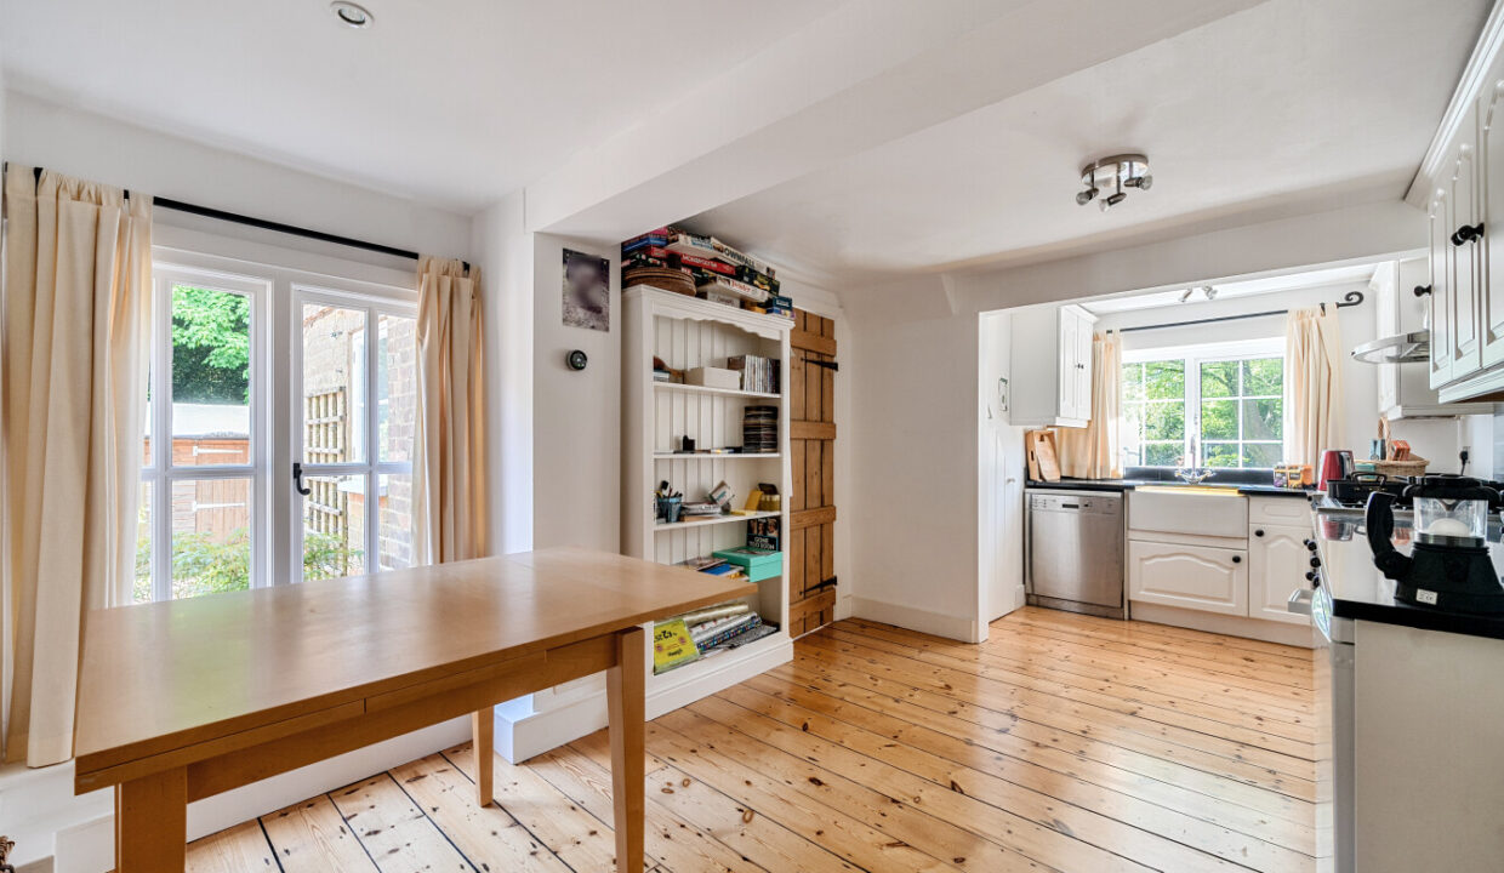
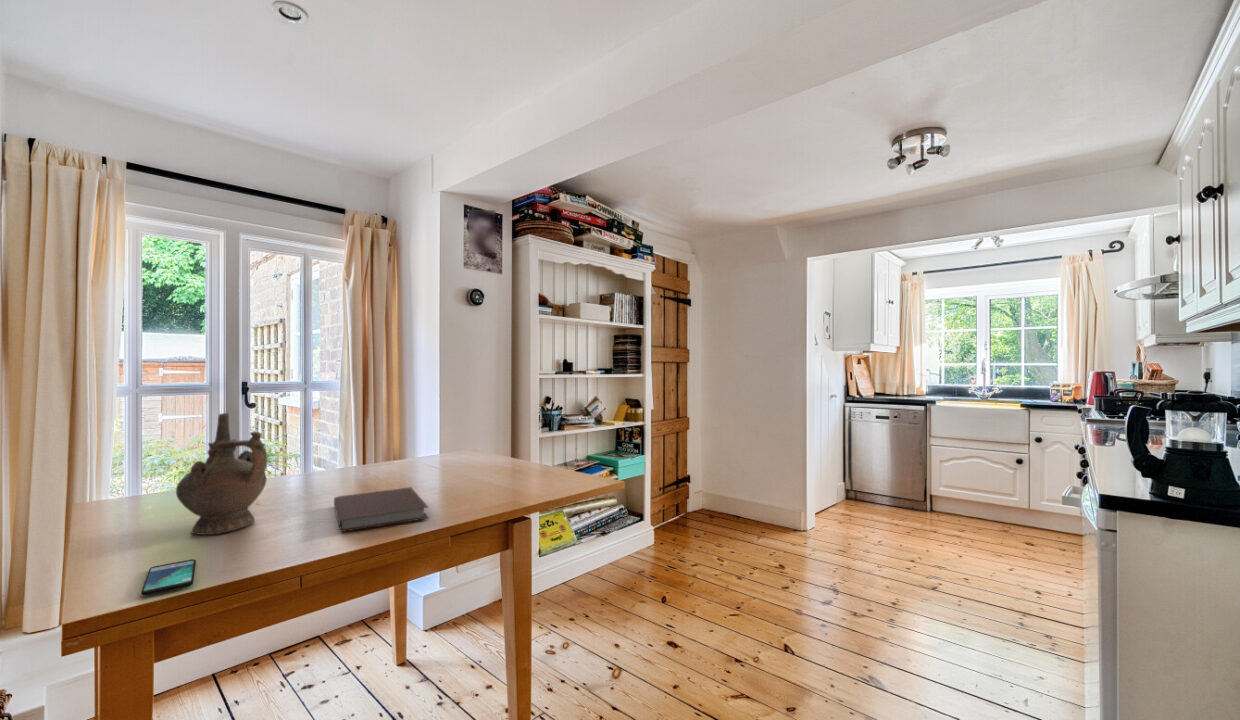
+ ceremonial vessel (227, 470)
+ smartphone (170, 576)
+ notebook (379, 507)
